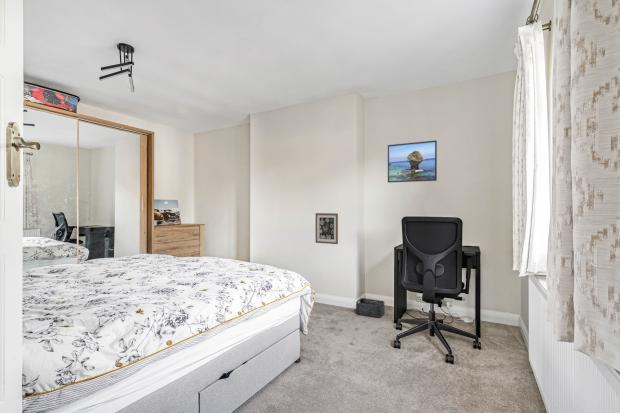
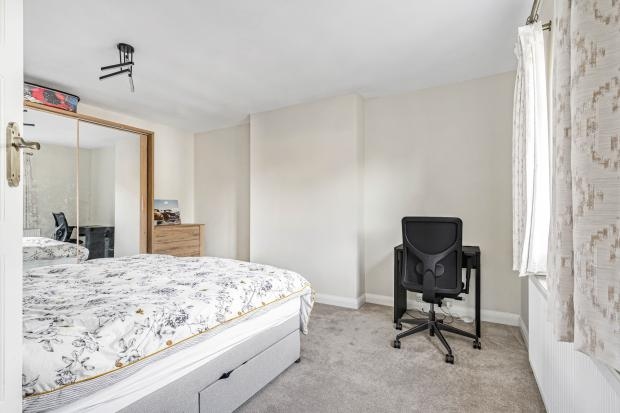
- wall art (326, 228)
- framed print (411, 162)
- storage bin (370, 307)
